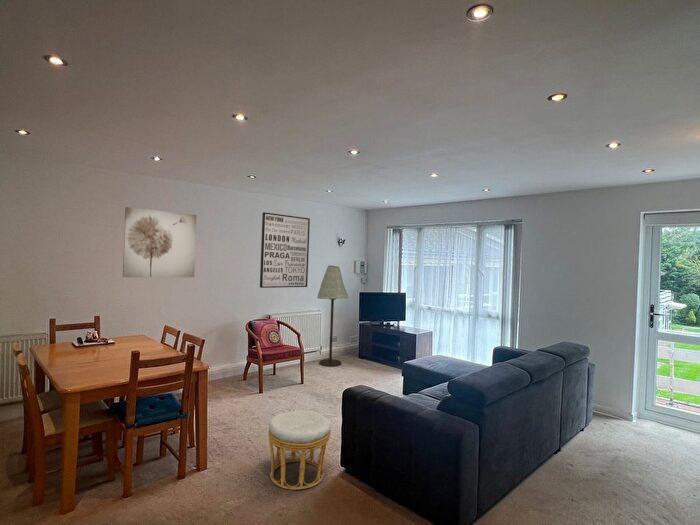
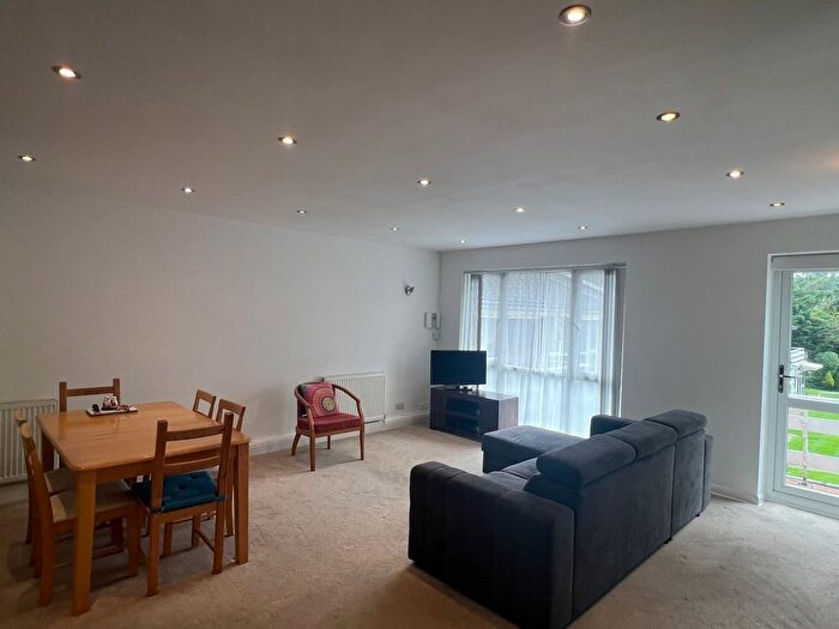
- wall art (161, 244)
- wall art (285, 251)
- floor lamp (332, 314)
- ottoman (299, 447)
